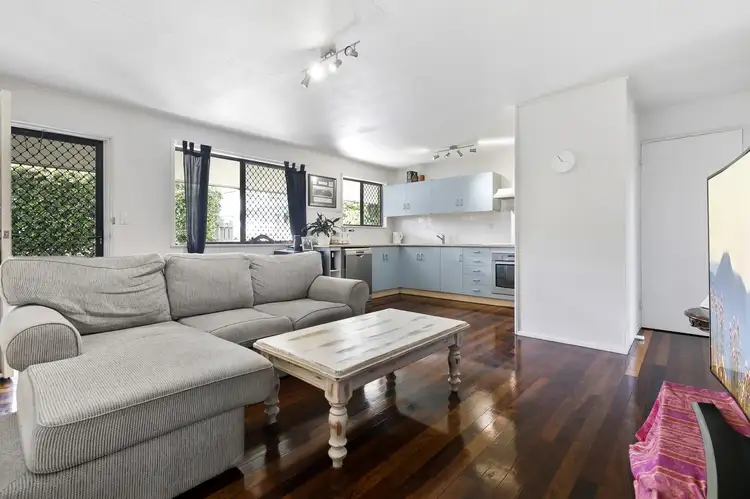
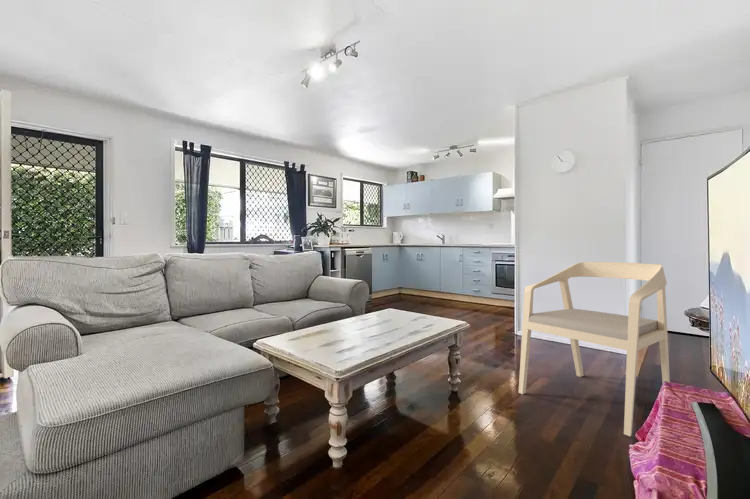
+ armchair (596, 331)
